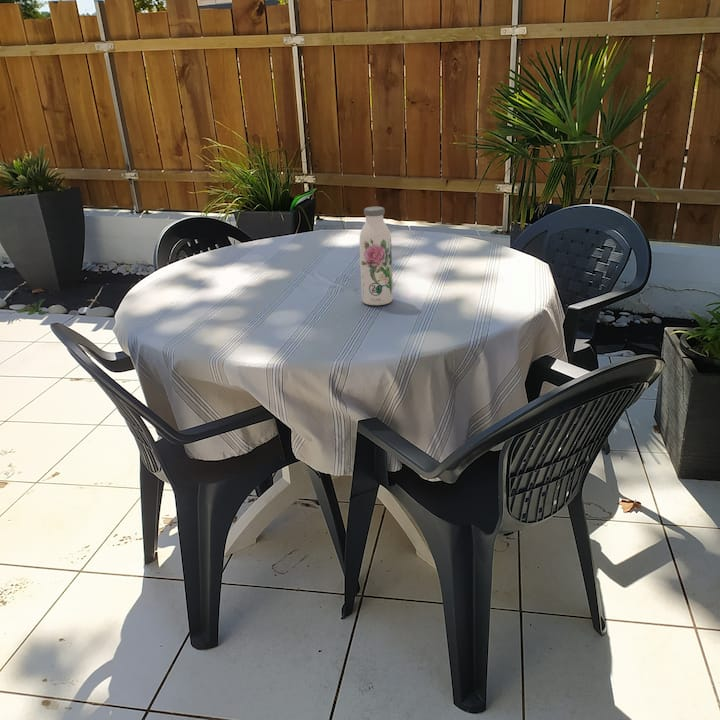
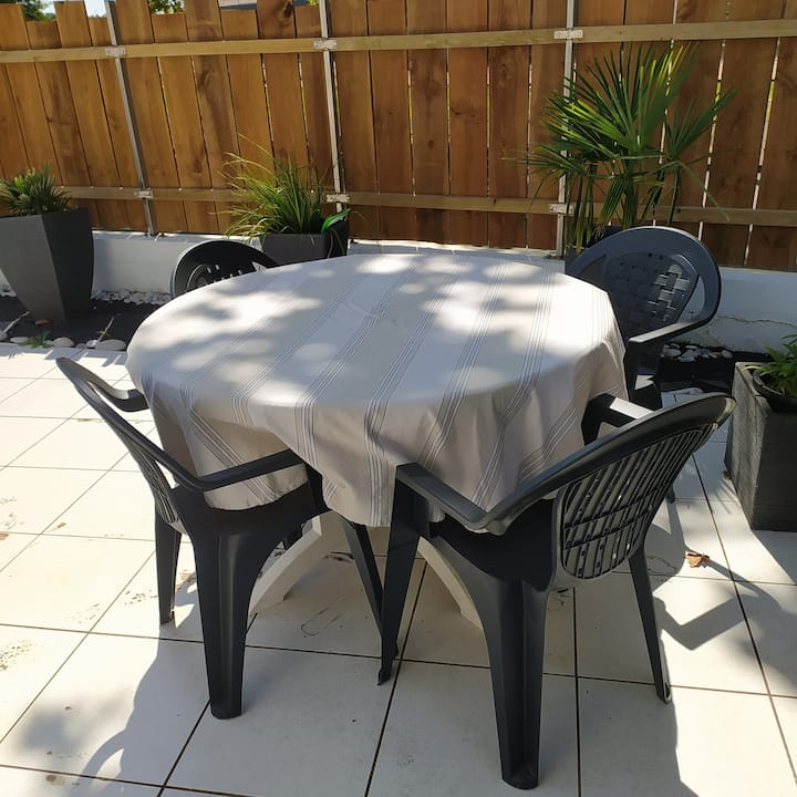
- water bottle (375, 255)
